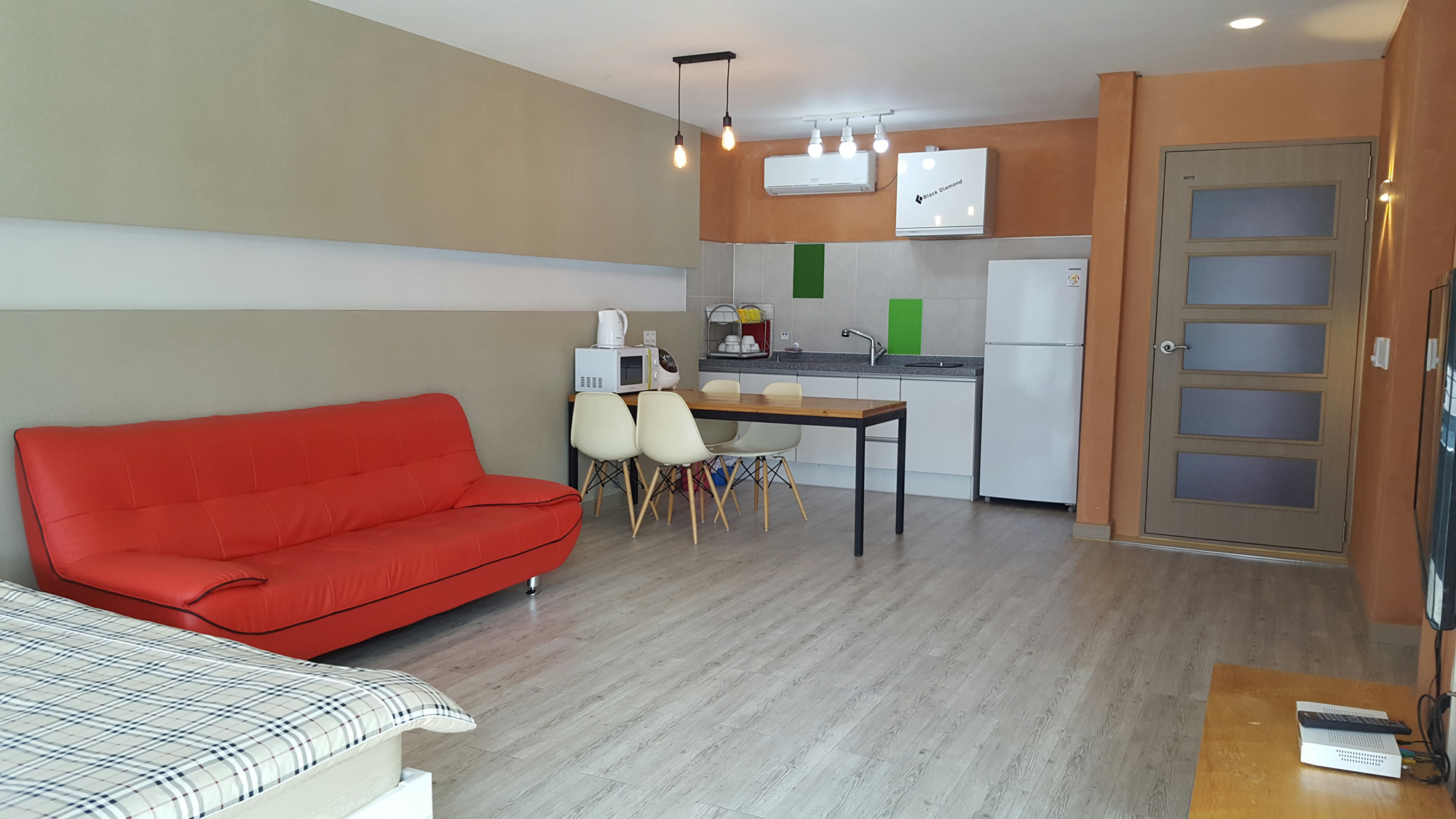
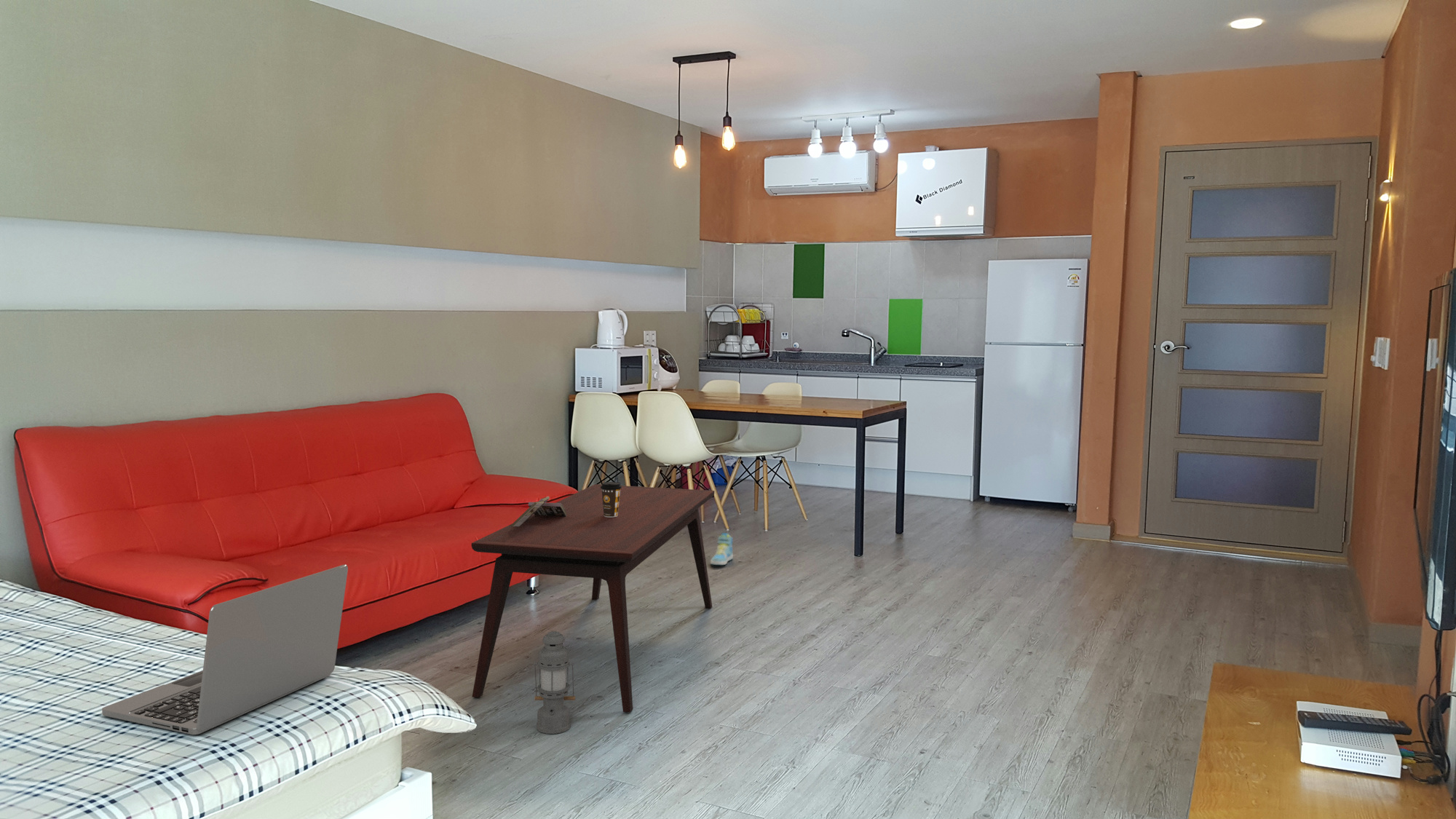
+ lantern (552, 678)
+ coffee cup (611, 499)
+ coffee table (609, 579)
+ laptop (230, 636)
+ paperback book (539, 508)
+ sneaker (721, 548)
